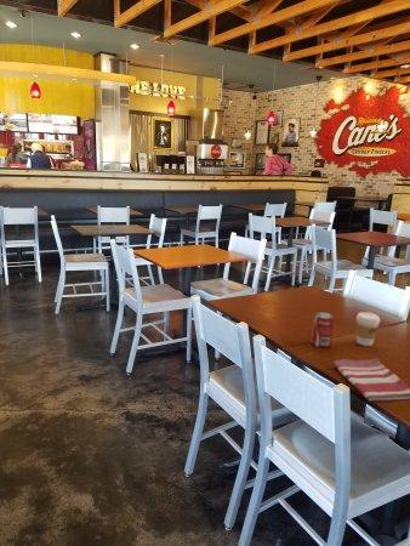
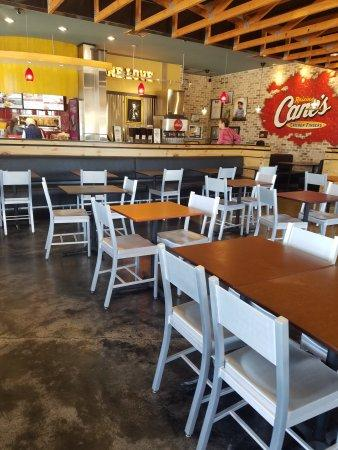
- beverage can (321, 329)
- dish towel (372, 376)
- coffee cup (366, 328)
